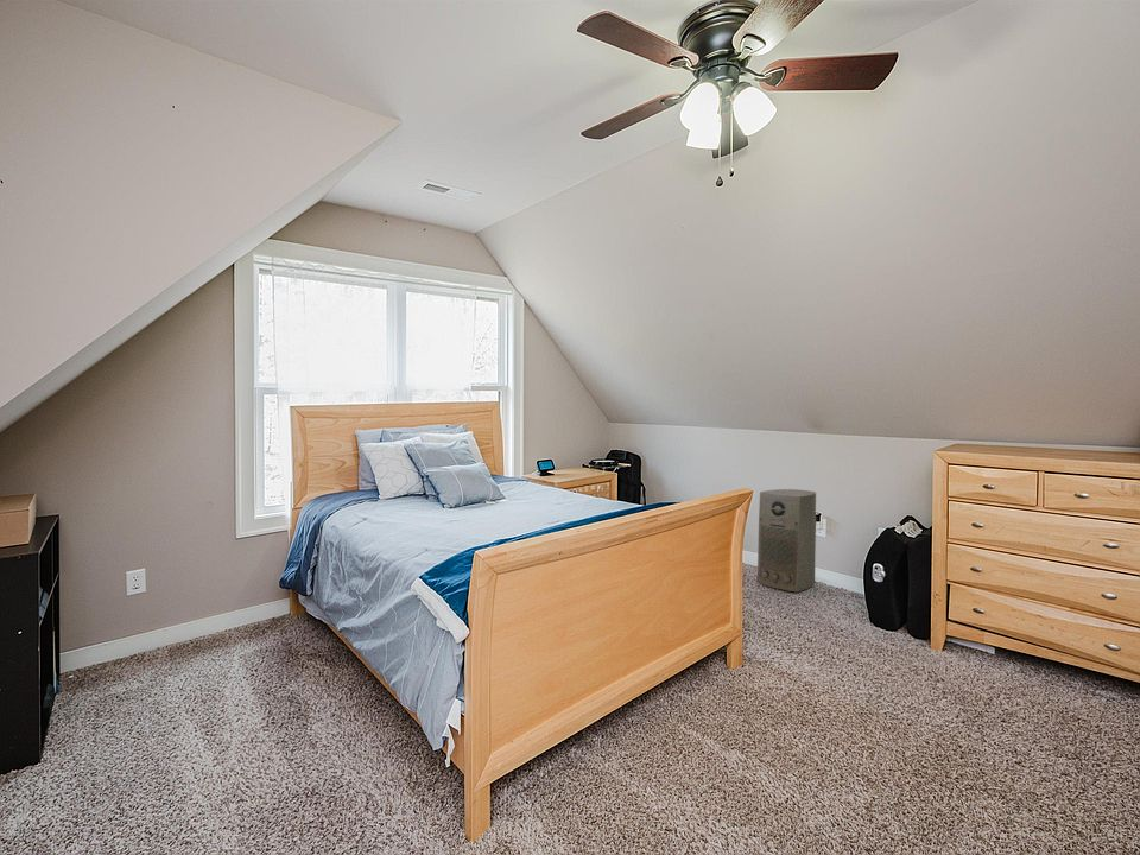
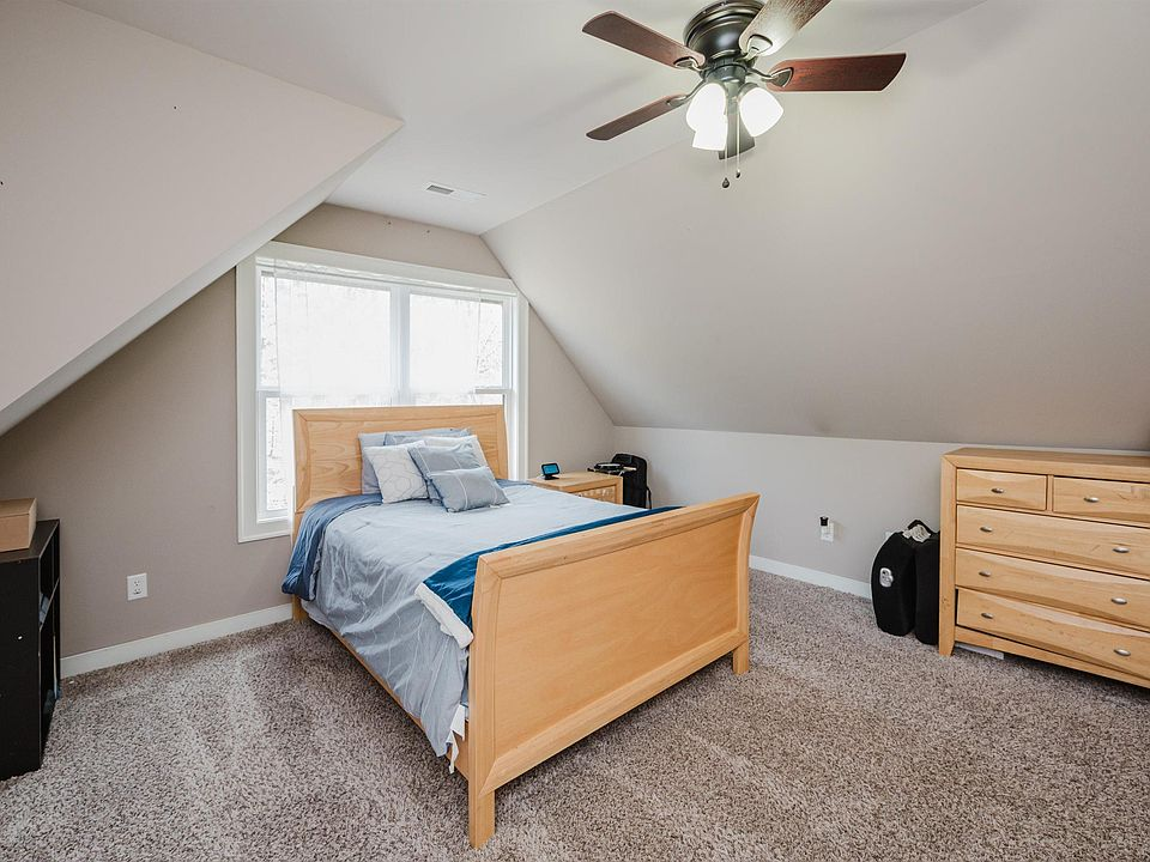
- air purifier (788, 537)
